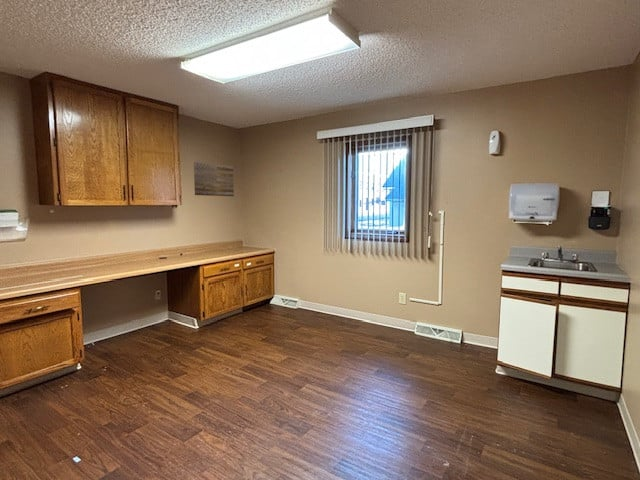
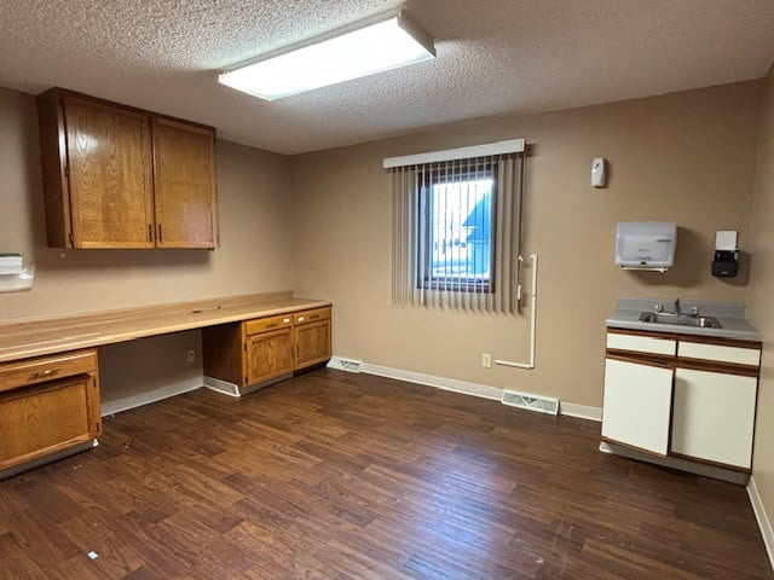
- wall art (214, 180)
